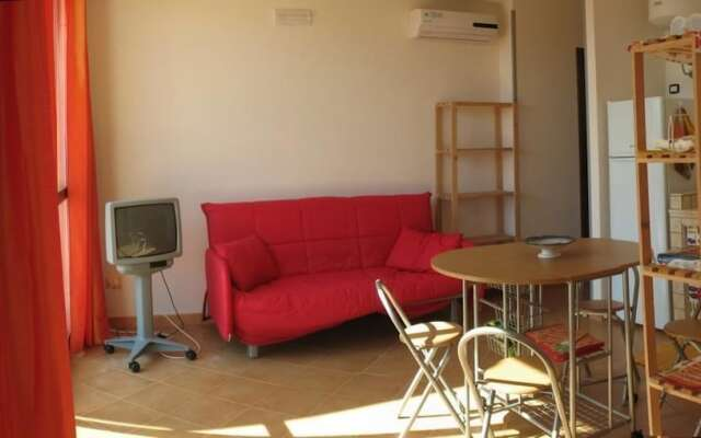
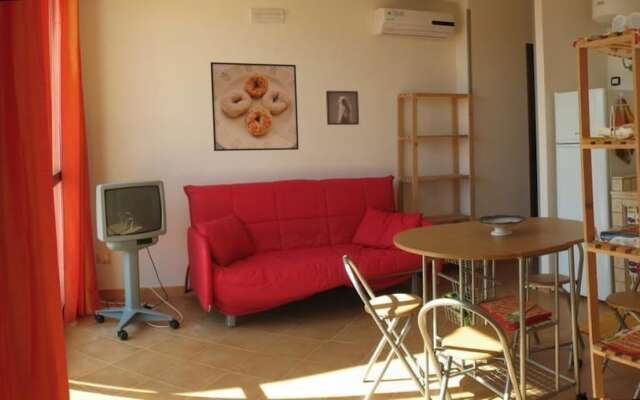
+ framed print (255, 107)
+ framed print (342, 107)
